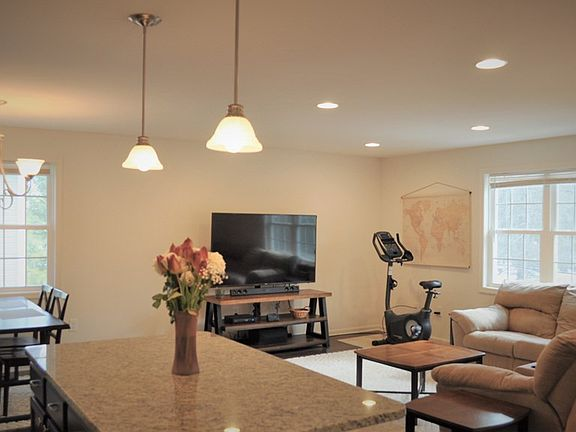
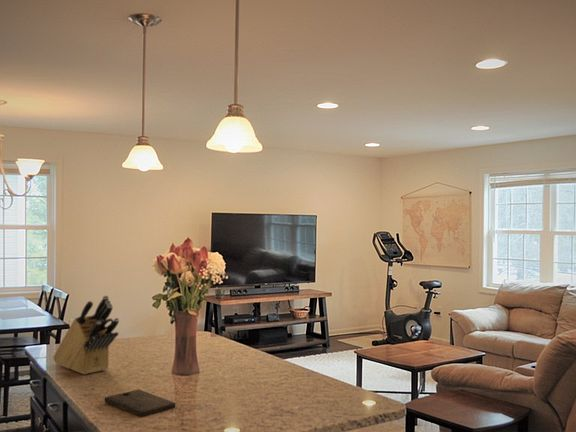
+ knife block (86, 331)
+ cutting board (139, 402)
